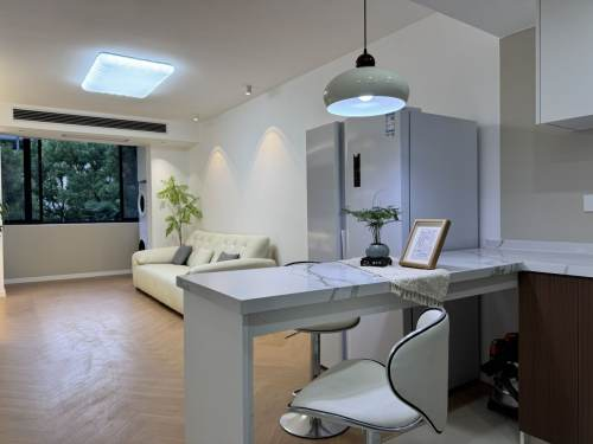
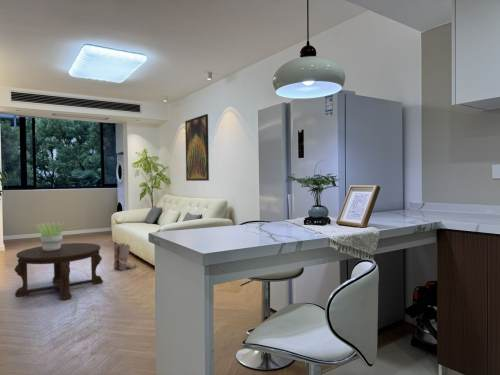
+ boots (125, 255)
+ potted plant (51, 235)
+ coffee table (61, 269)
+ wall art (196, 149)
